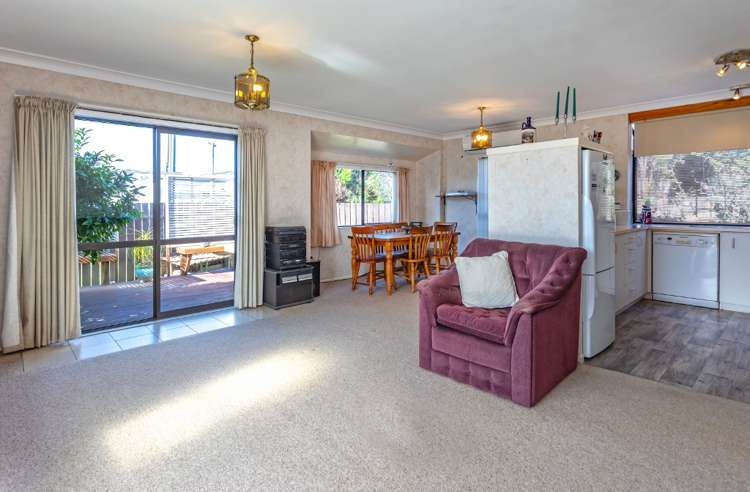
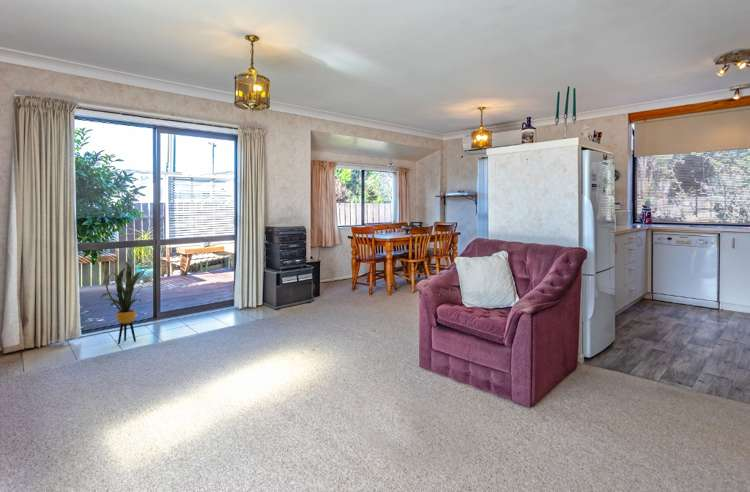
+ house plant (129, 301)
